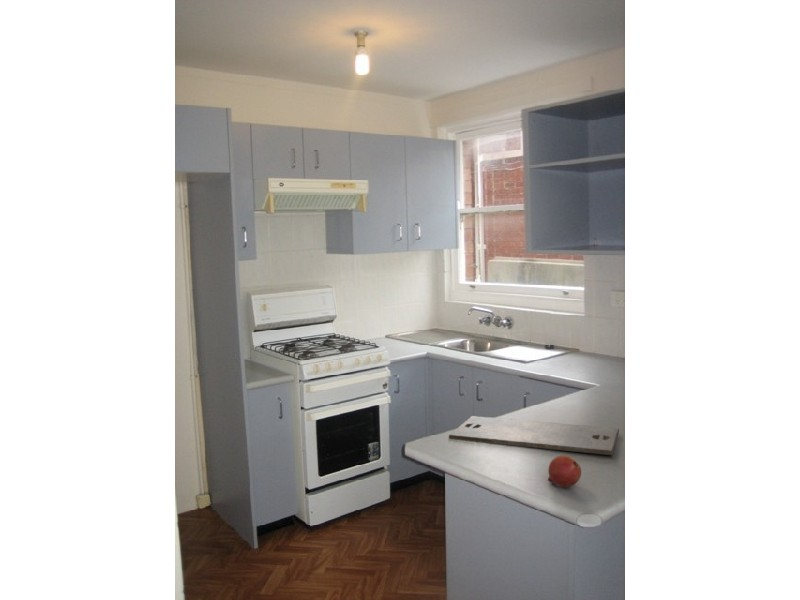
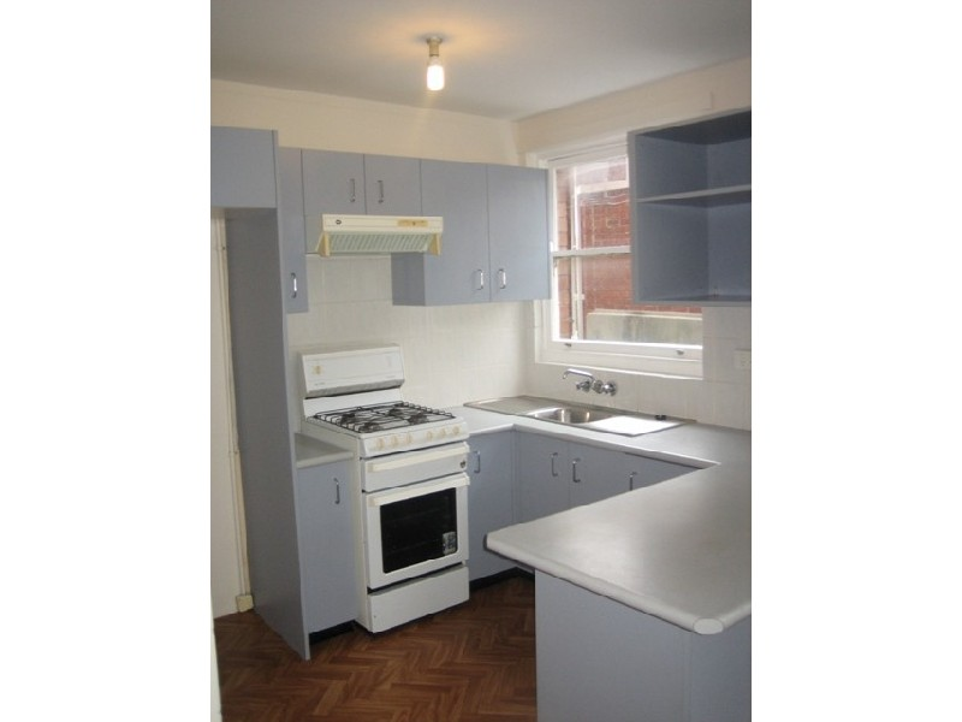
- fruit (563, 470)
- cutting board (534, 433)
